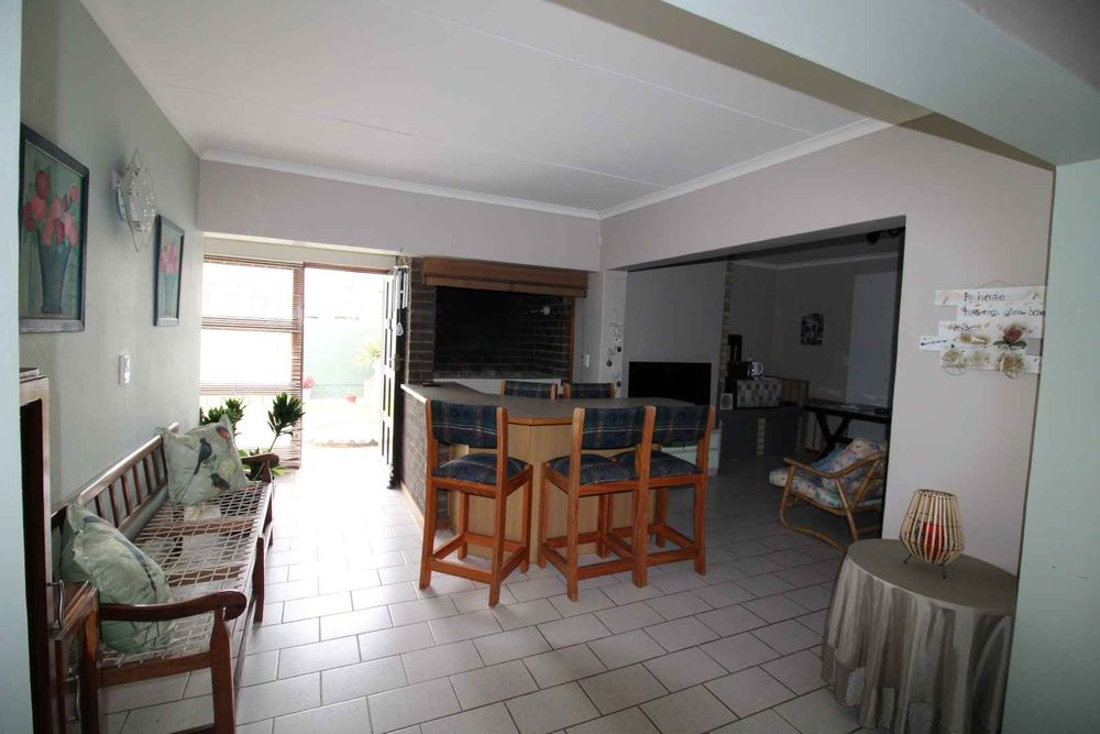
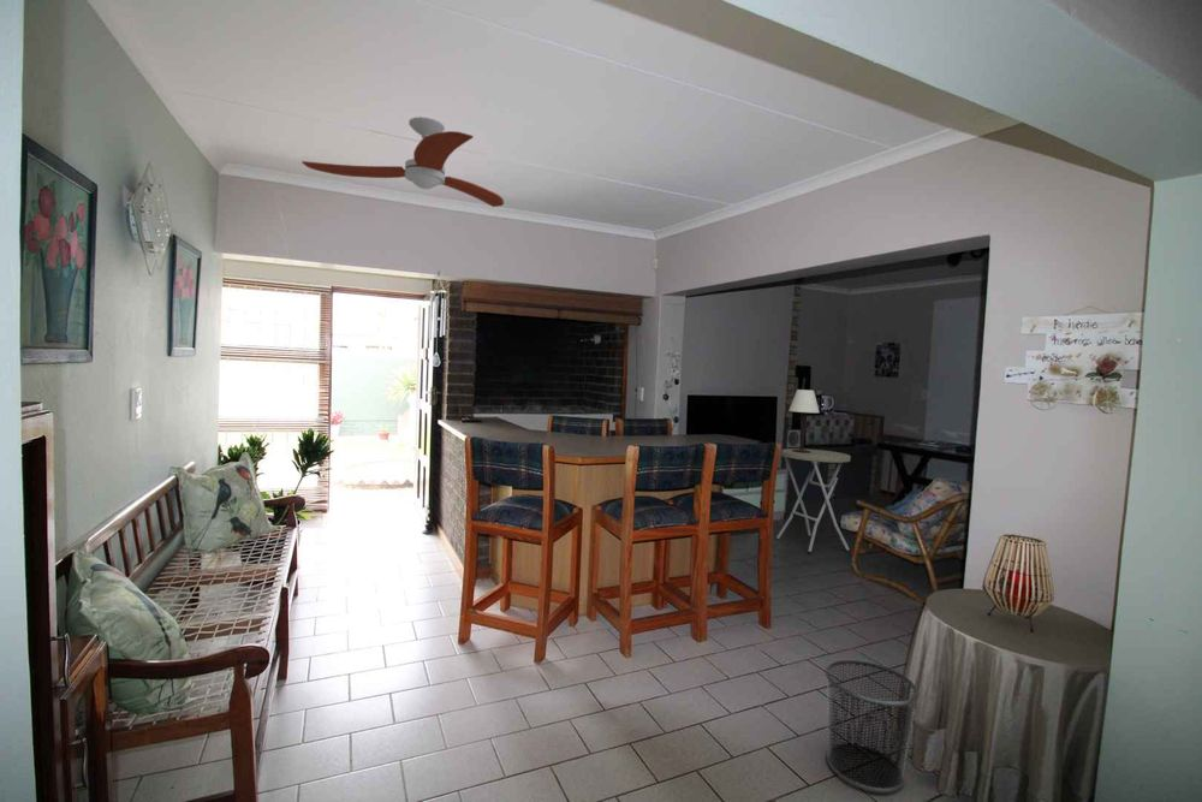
+ side table (803, 504)
+ ceiling fan (415, 149)
+ table lamp (803, 420)
+ waste bin (867, 724)
